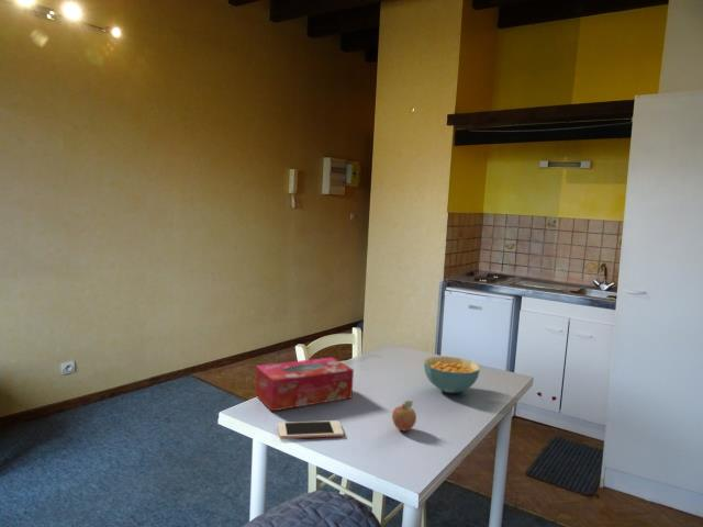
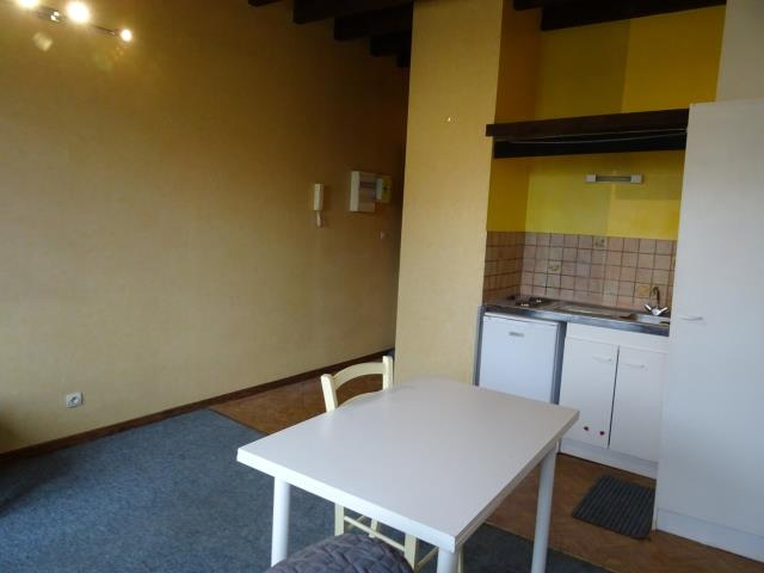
- fruit (404, 415)
- tissue box (304, 382)
- cell phone (310, 429)
- cereal bowl (450, 377)
